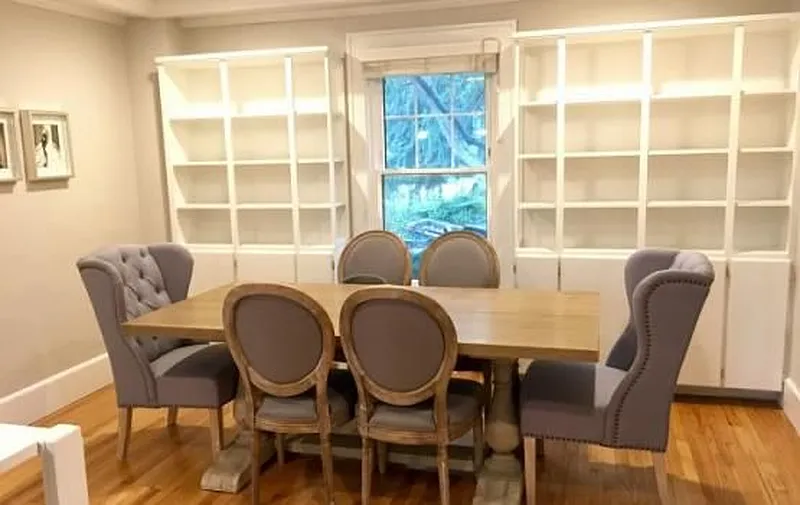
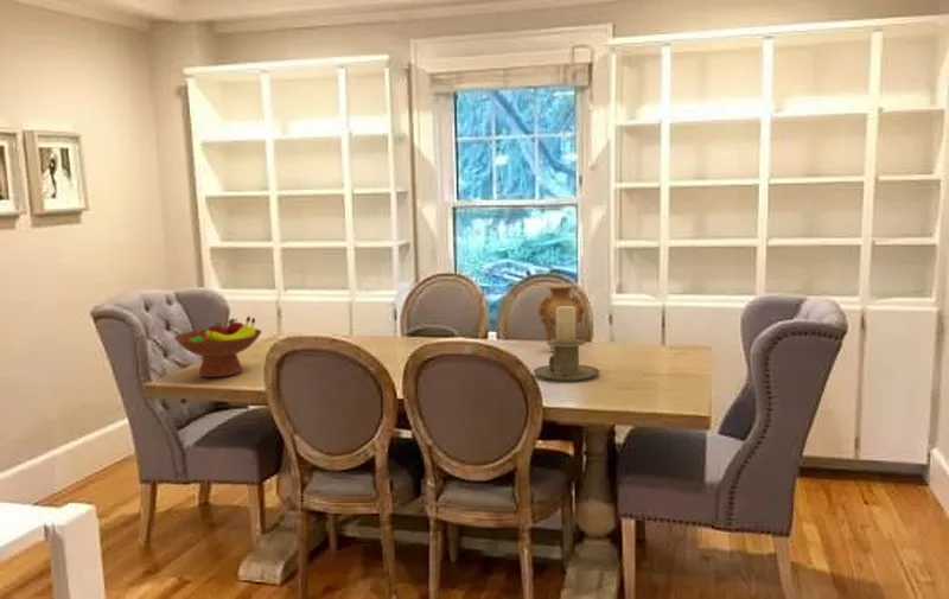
+ candle holder (566, 340)
+ vase (555, 318)
+ fruit bowl (219, 345)
